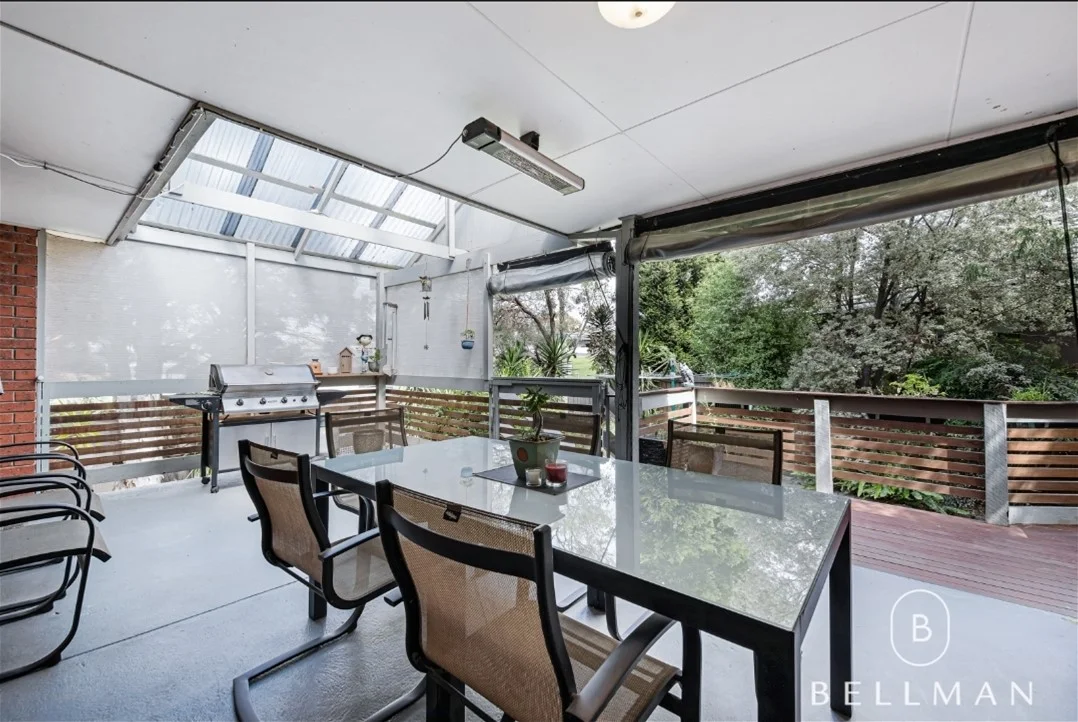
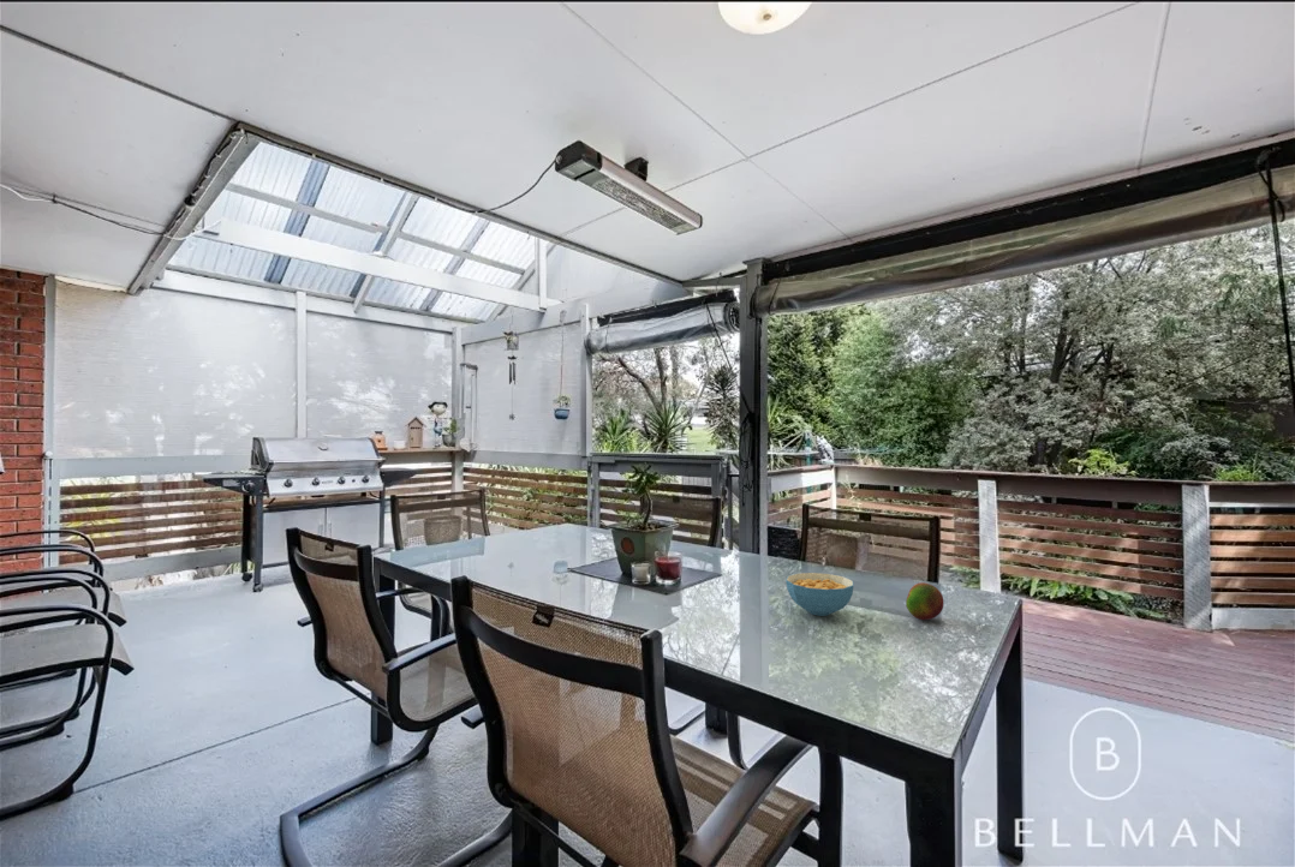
+ fruit (924, 600)
+ cereal bowl (819, 596)
